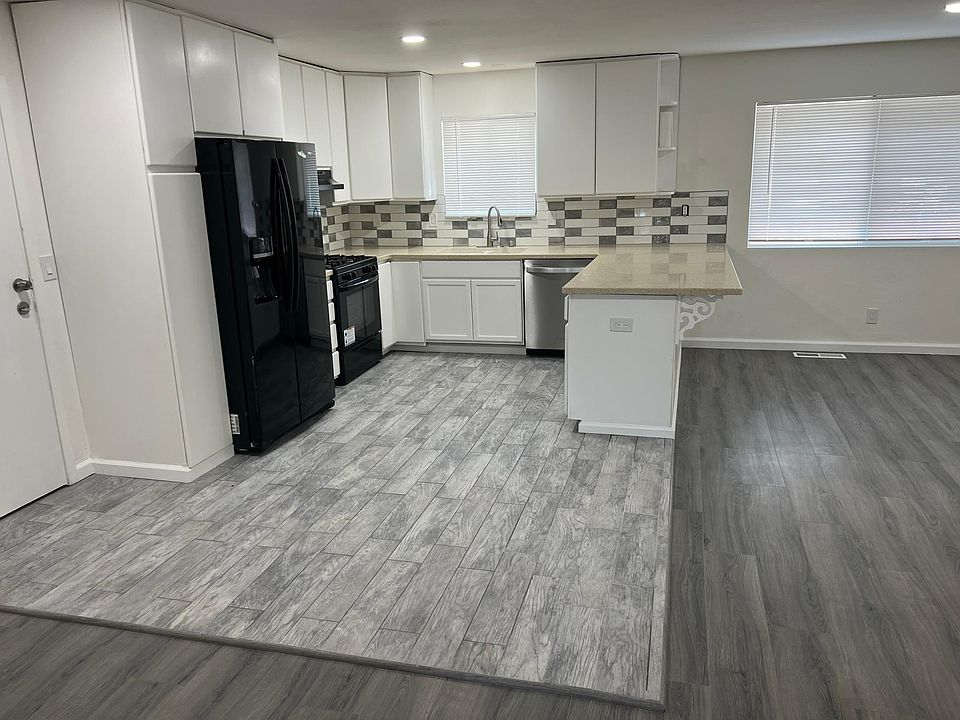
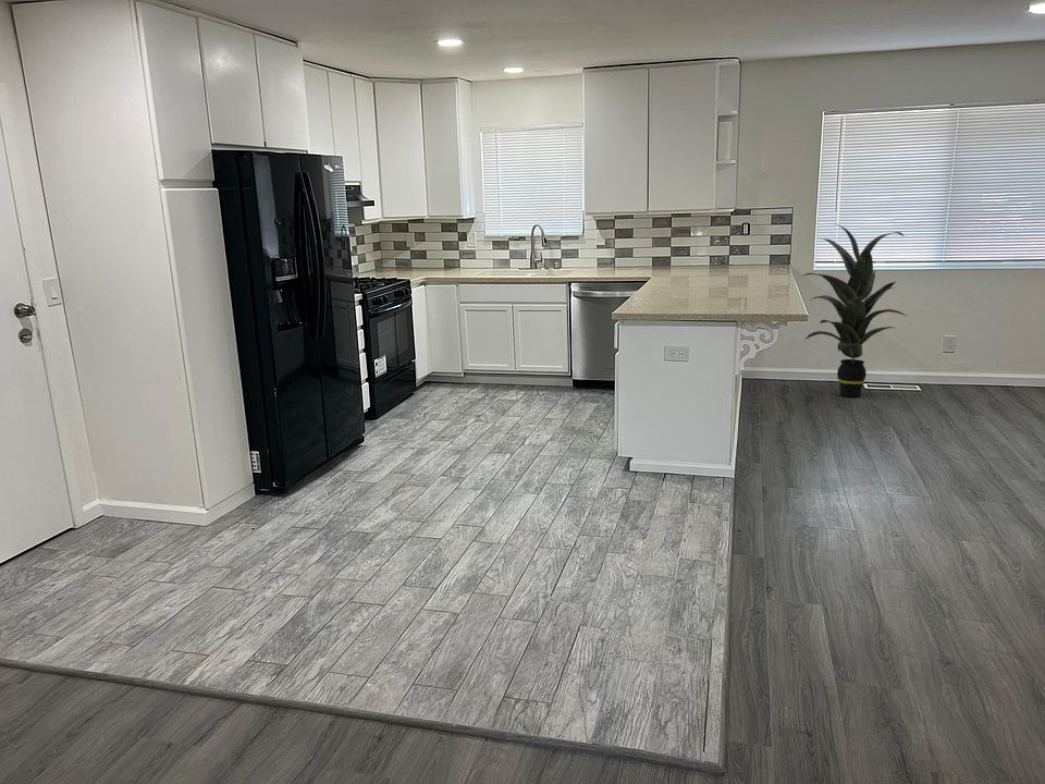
+ indoor plant (848, 310)
